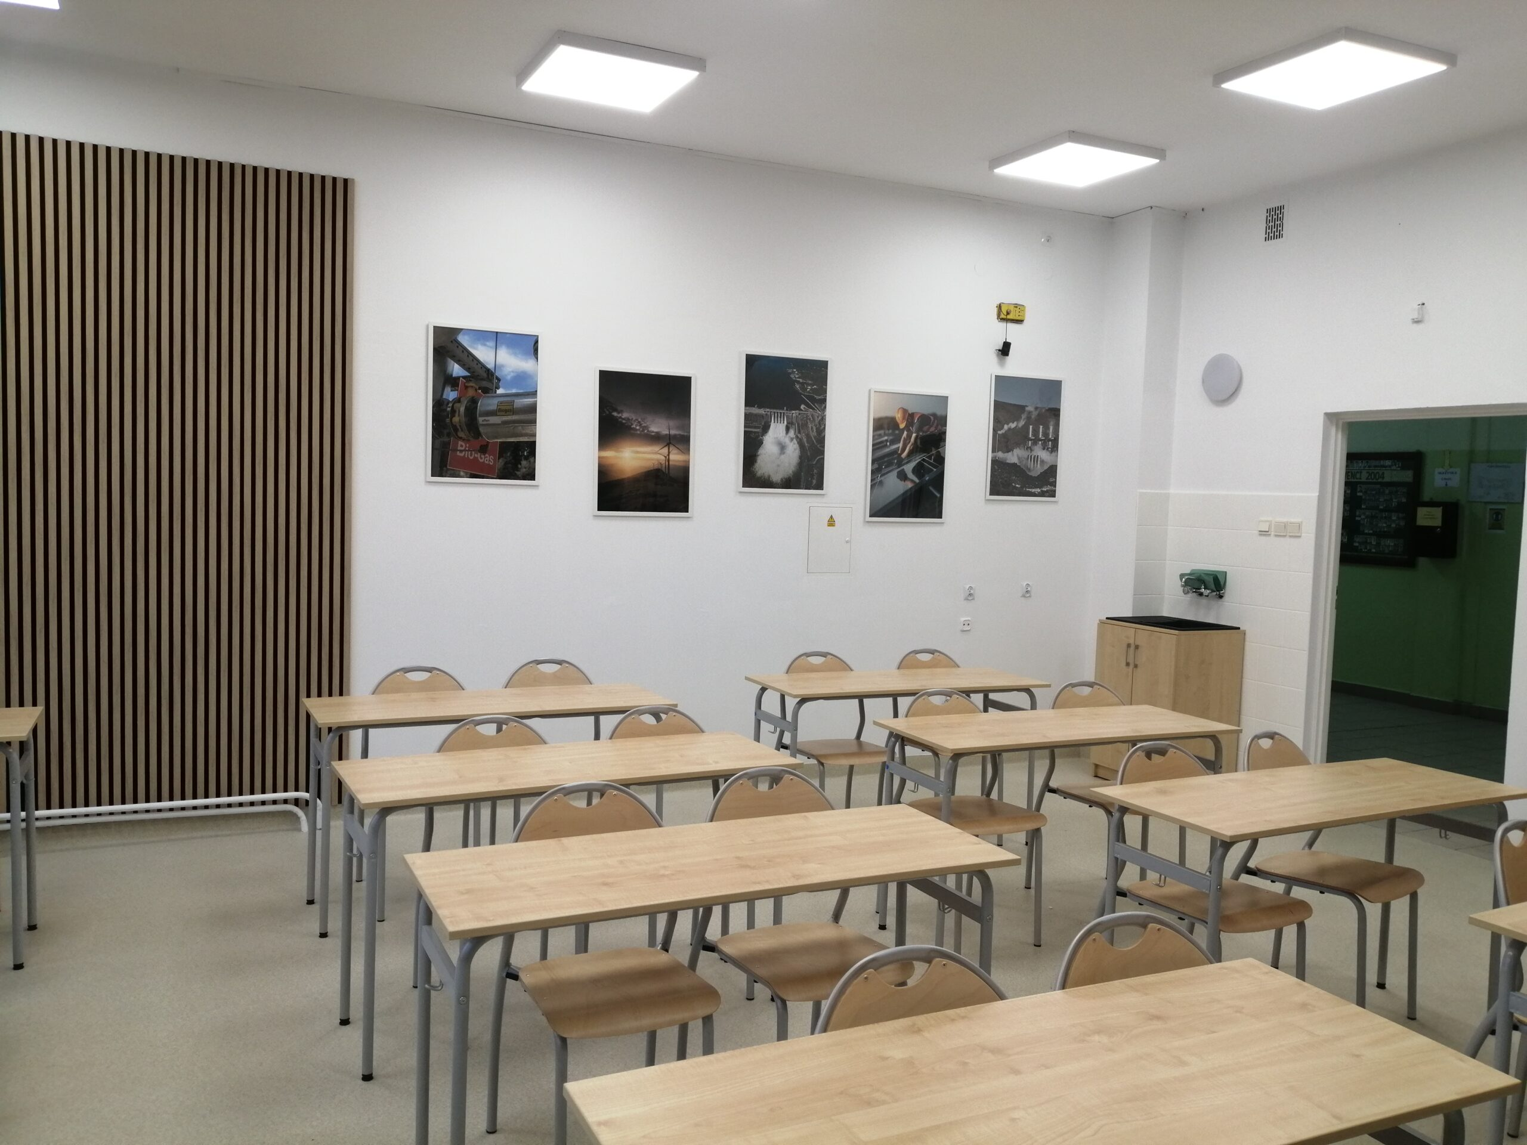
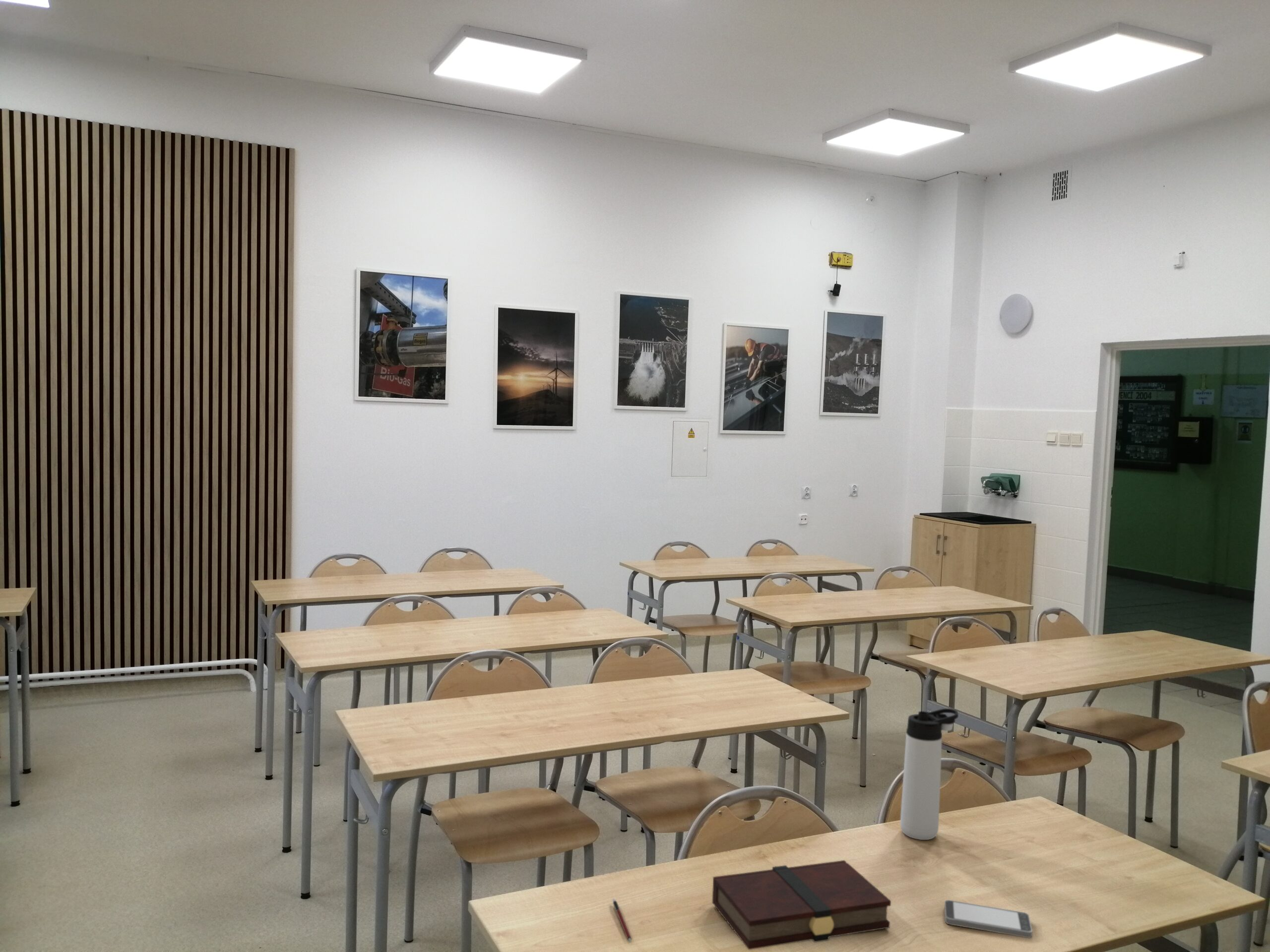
+ smartphone (987, 918)
+ pen (621, 918)
+ book (800, 902)
+ thermos bottle (929, 772)
